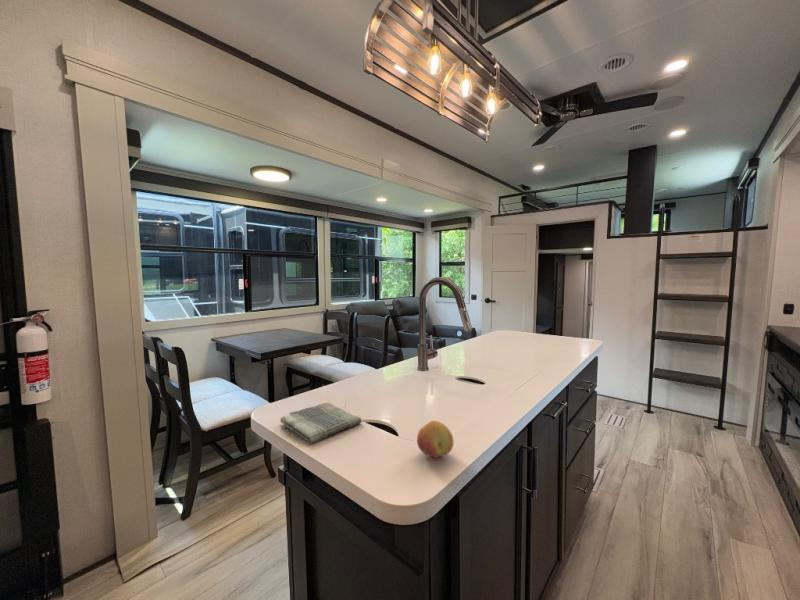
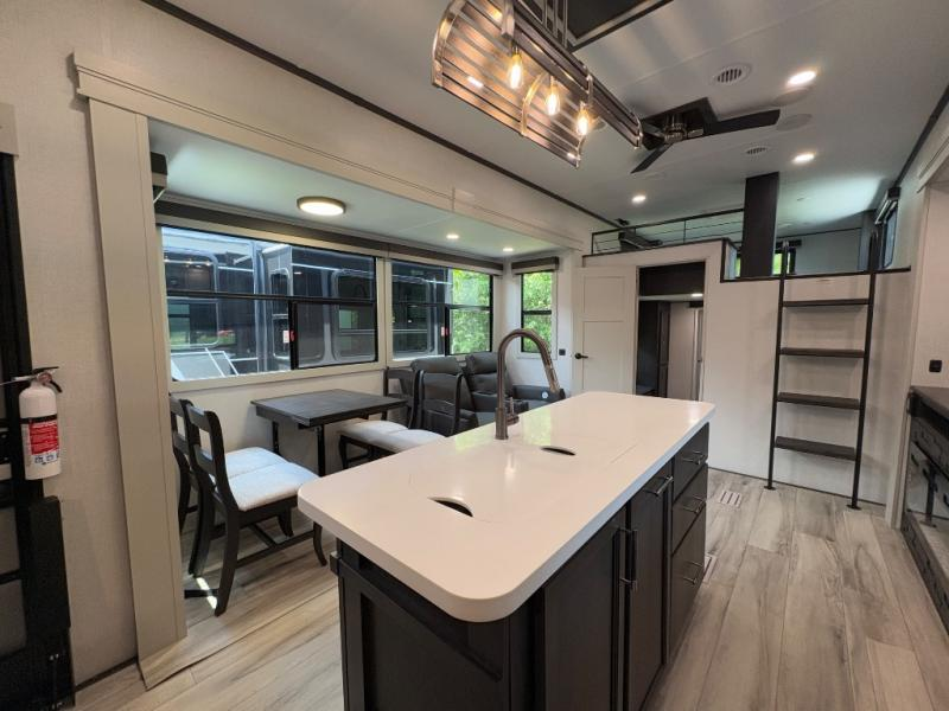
- dish towel (320, 418)
- fruit (434, 438)
